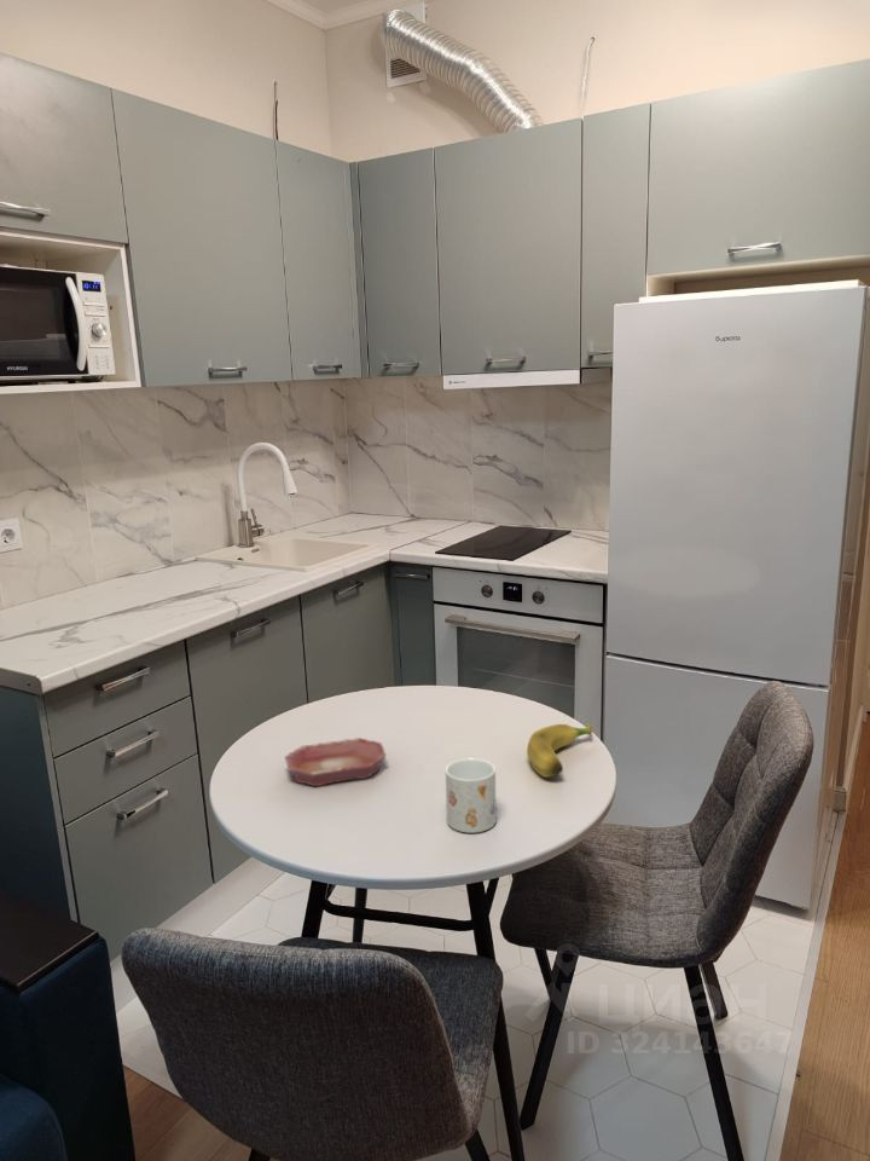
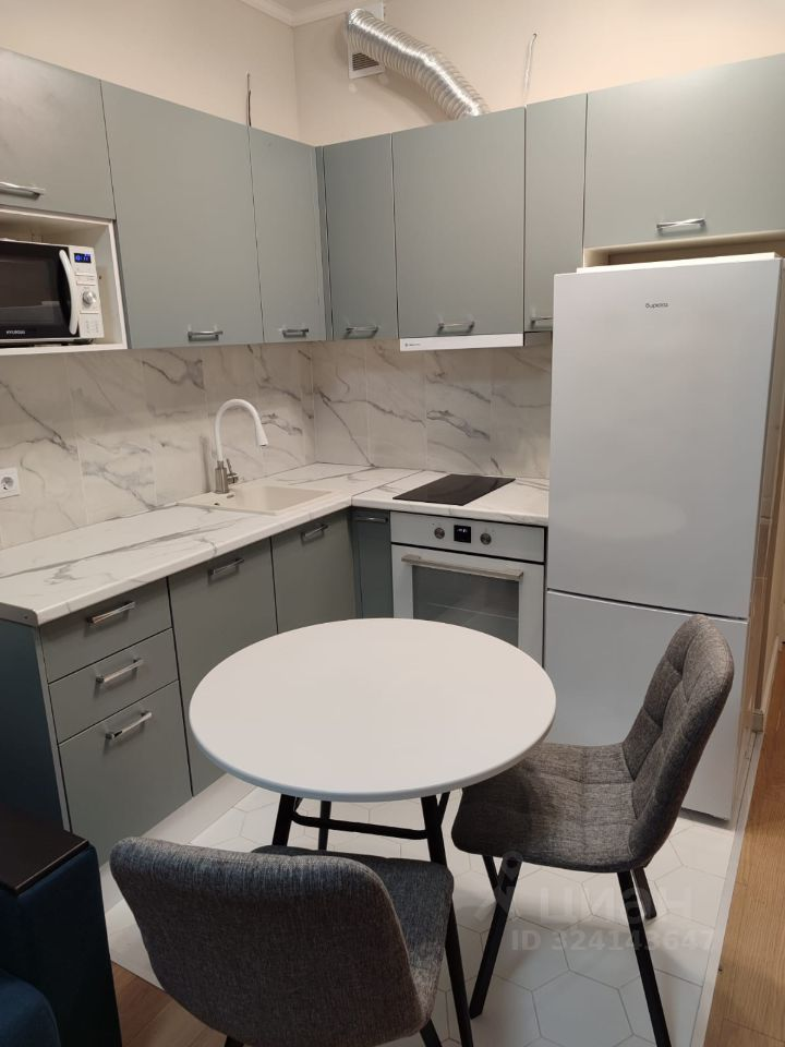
- banana (564, 745)
- bowl (336, 762)
- mug (470, 789)
